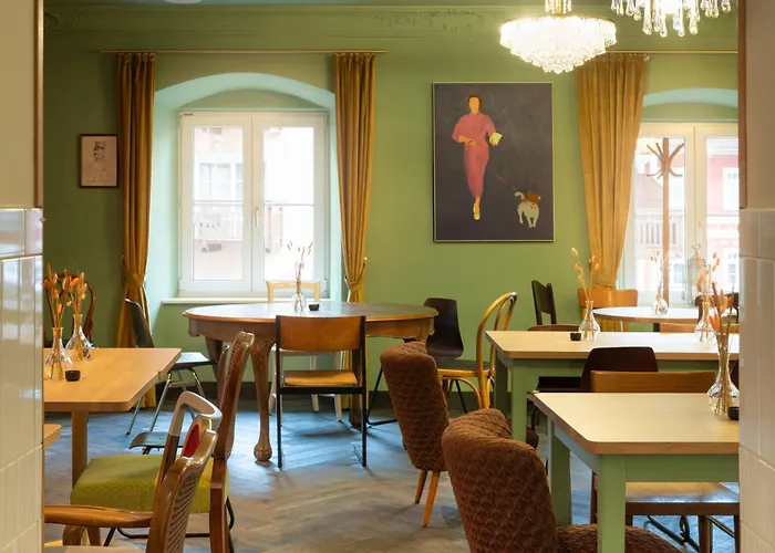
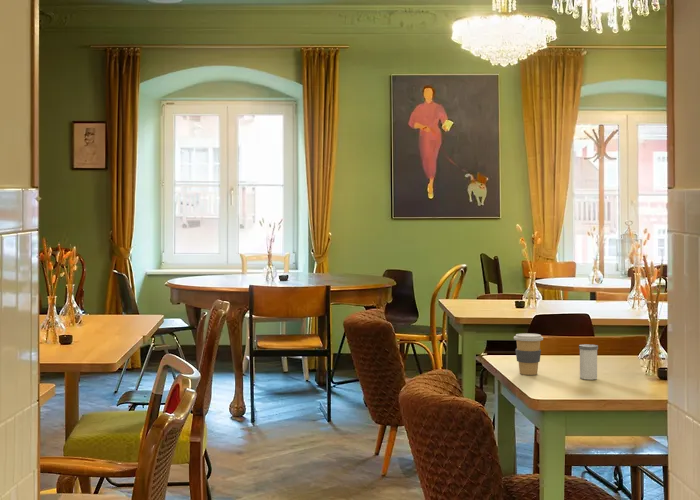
+ salt shaker (588, 361)
+ coffee cup (528, 354)
